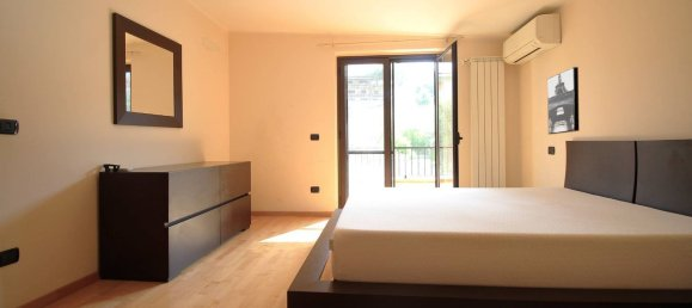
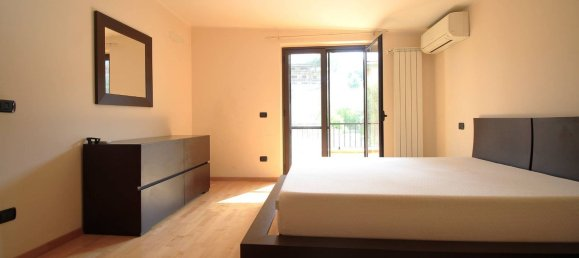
- wall art (562, 103)
